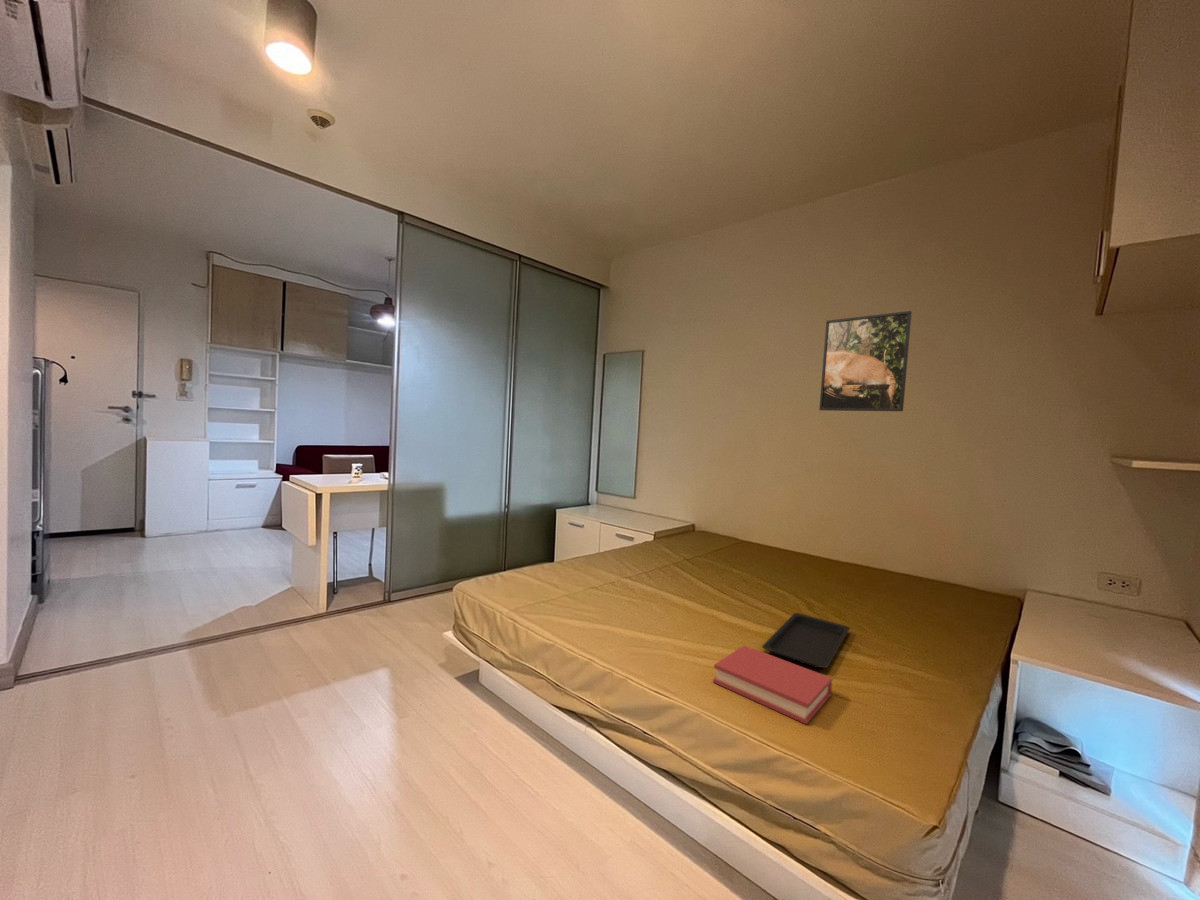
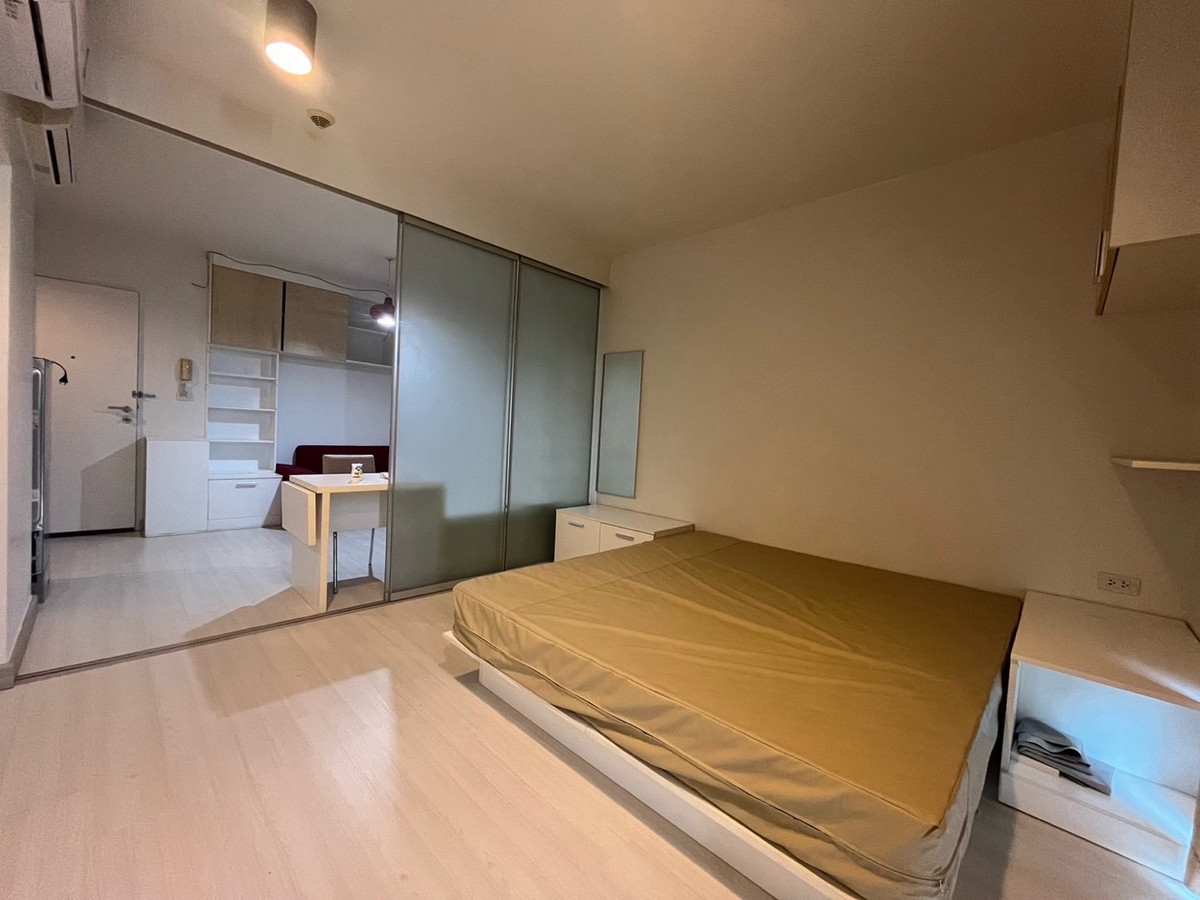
- hardback book (772, 679)
- serving tray (808, 639)
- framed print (862, 363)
